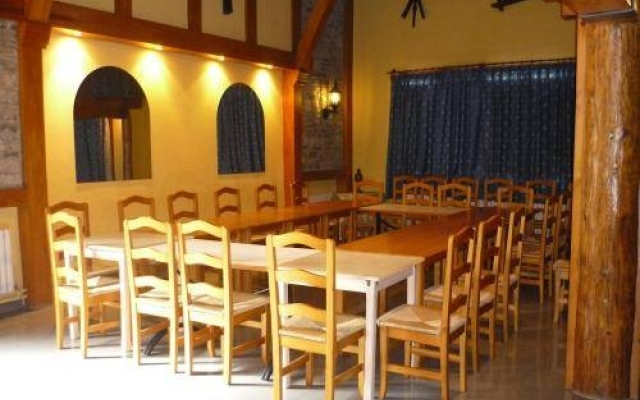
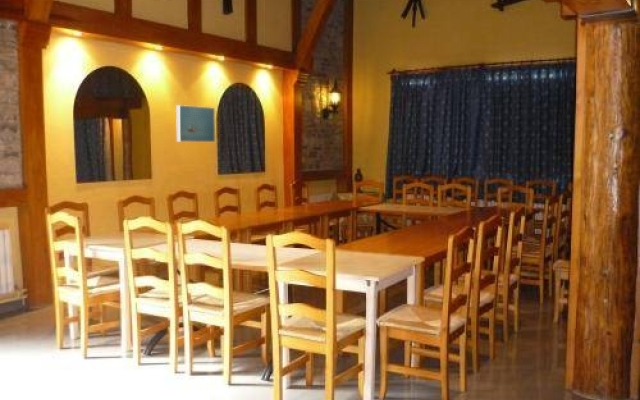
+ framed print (196, 124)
